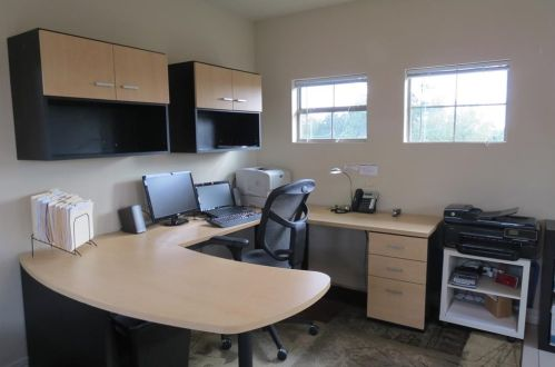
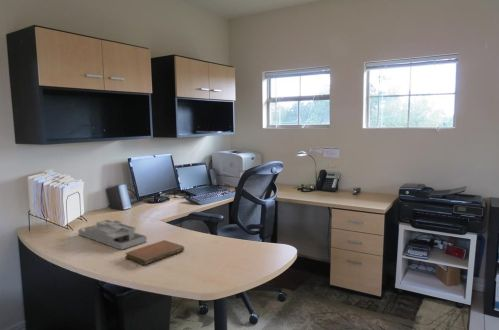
+ desk organizer (111, 231)
+ notebook (155, 251)
